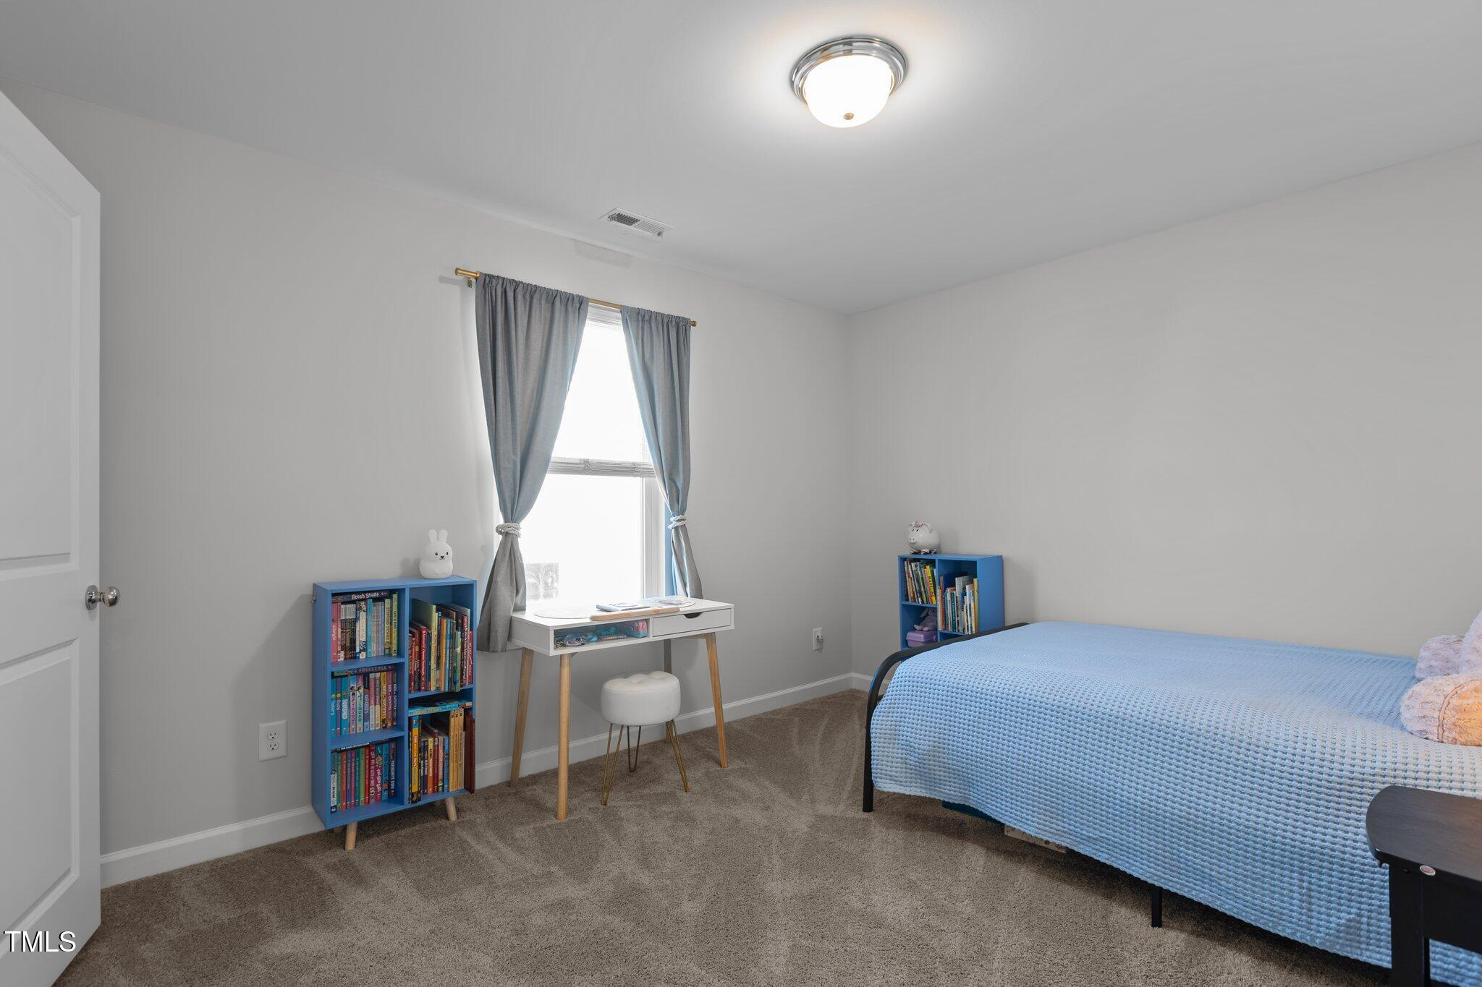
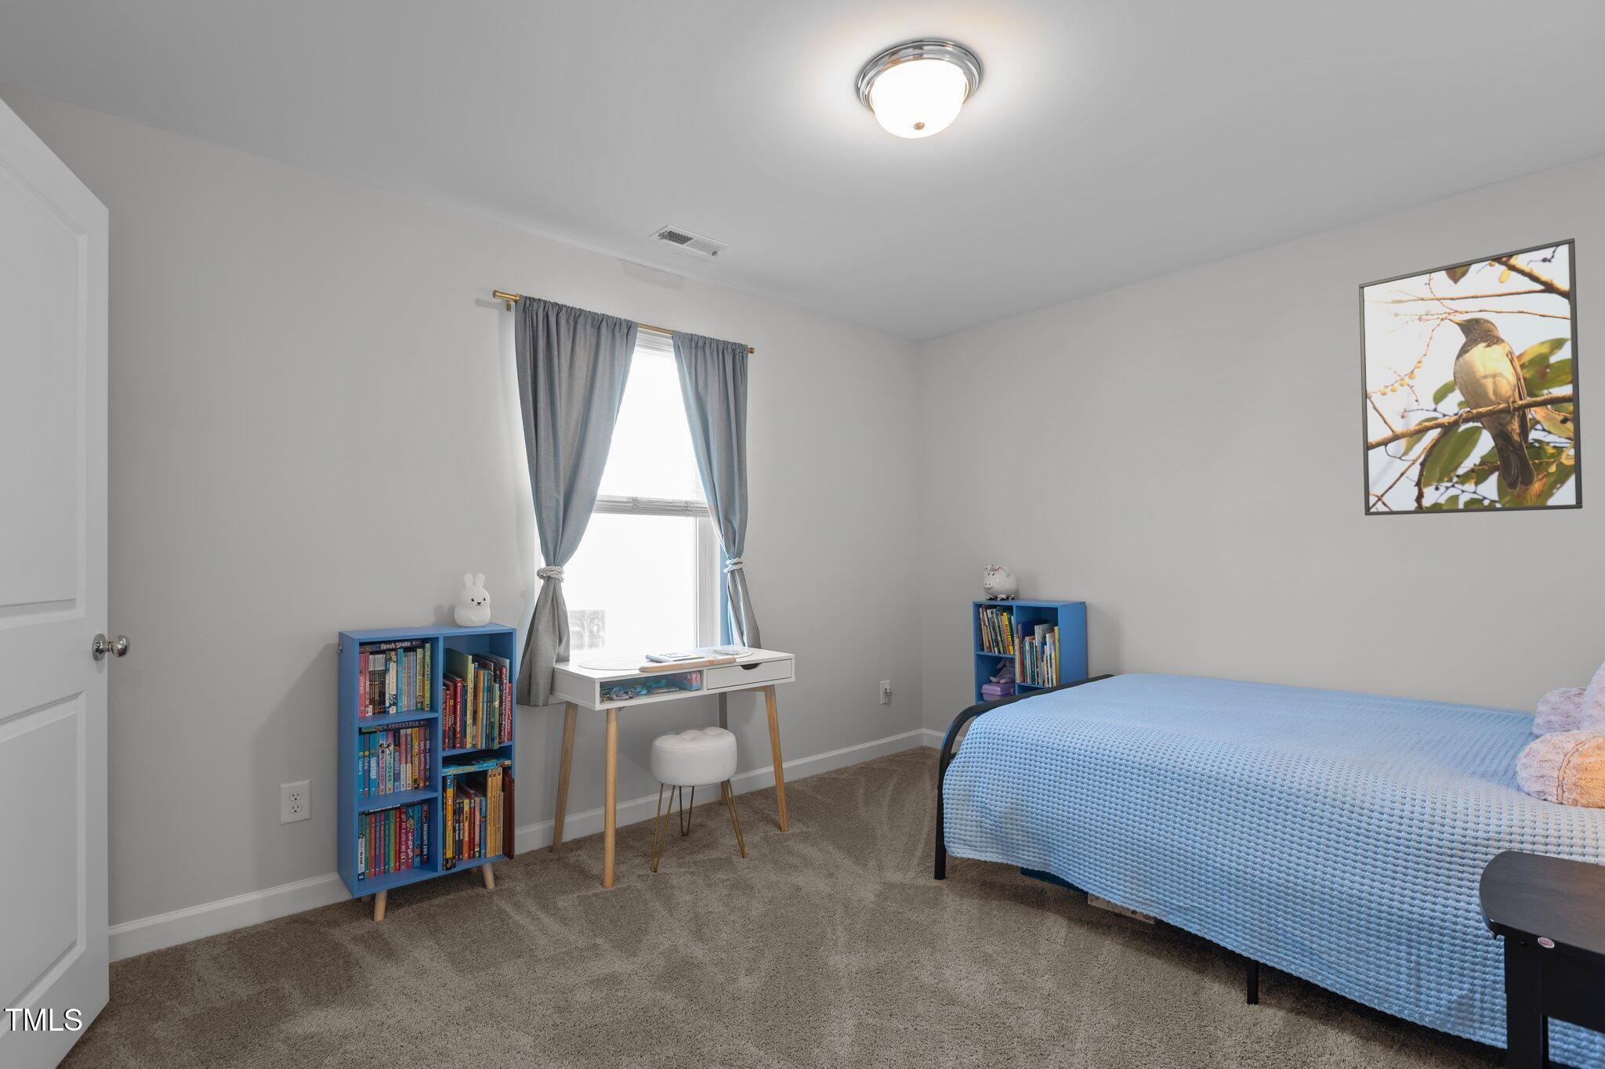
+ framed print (1462, 388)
